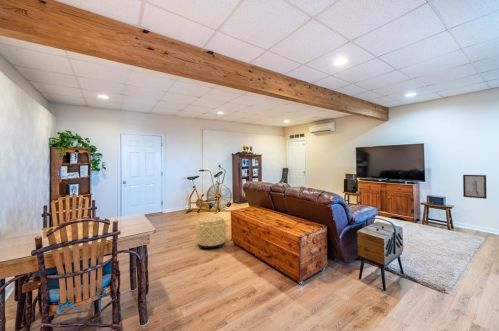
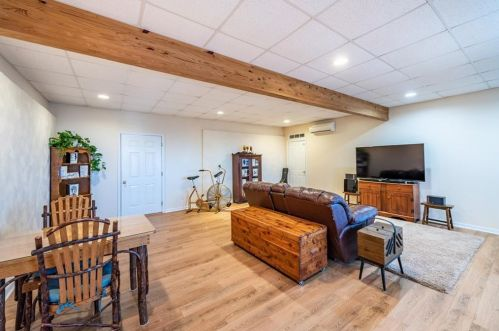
- ottoman (211, 231)
- wall art (474, 186)
